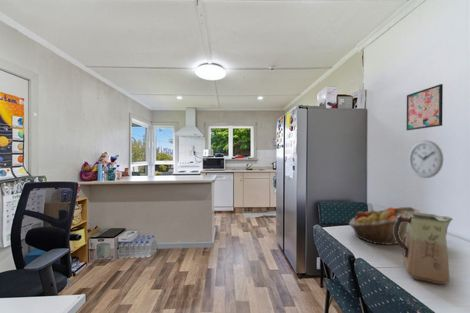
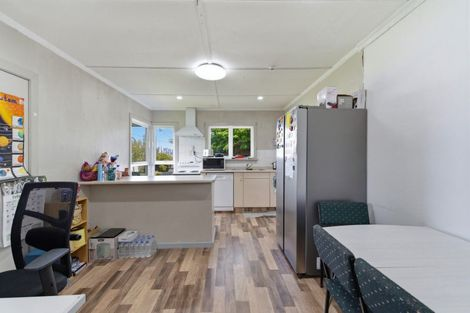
- wall art (423, 109)
- wall clock (424, 159)
- vase (421, 245)
- fruit basket (382, 222)
